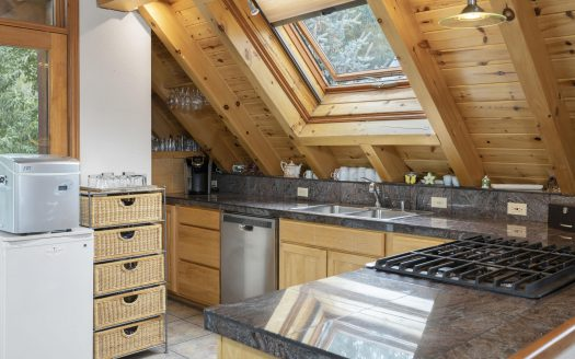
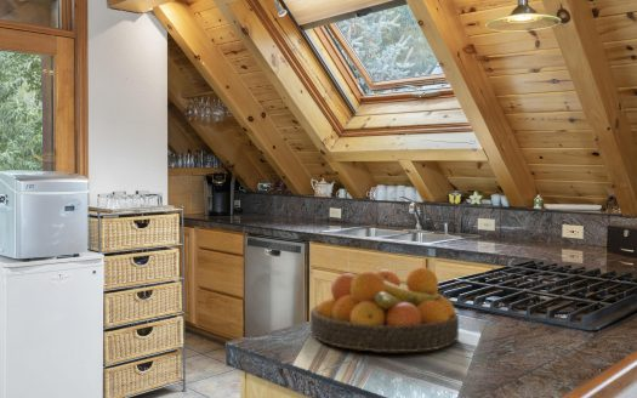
+ fruit bowl (383, 301)
